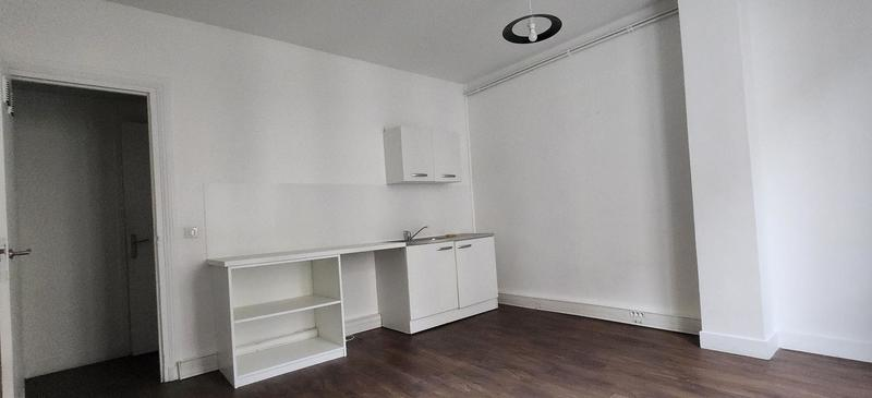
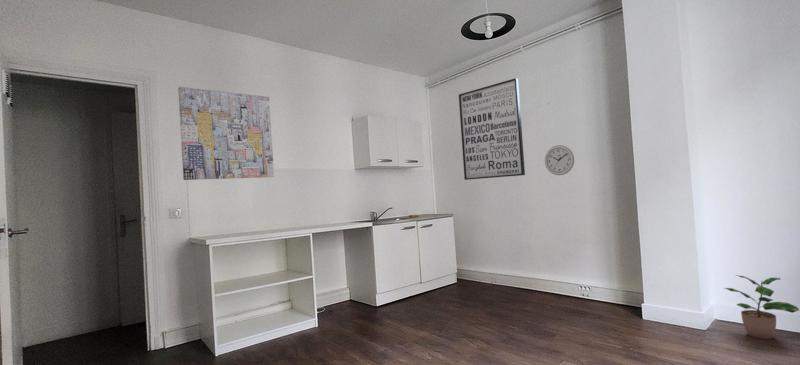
+ wall art (229, 135)
+ wall art (489, 132)
+ potted plant (759, 304)
+ wall clock (558, 160)
